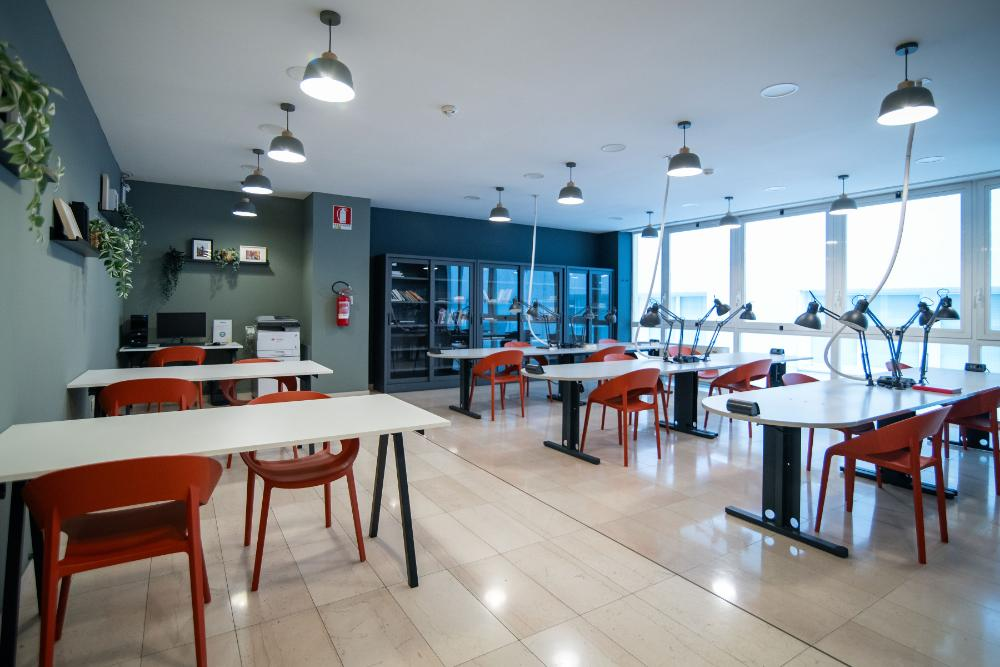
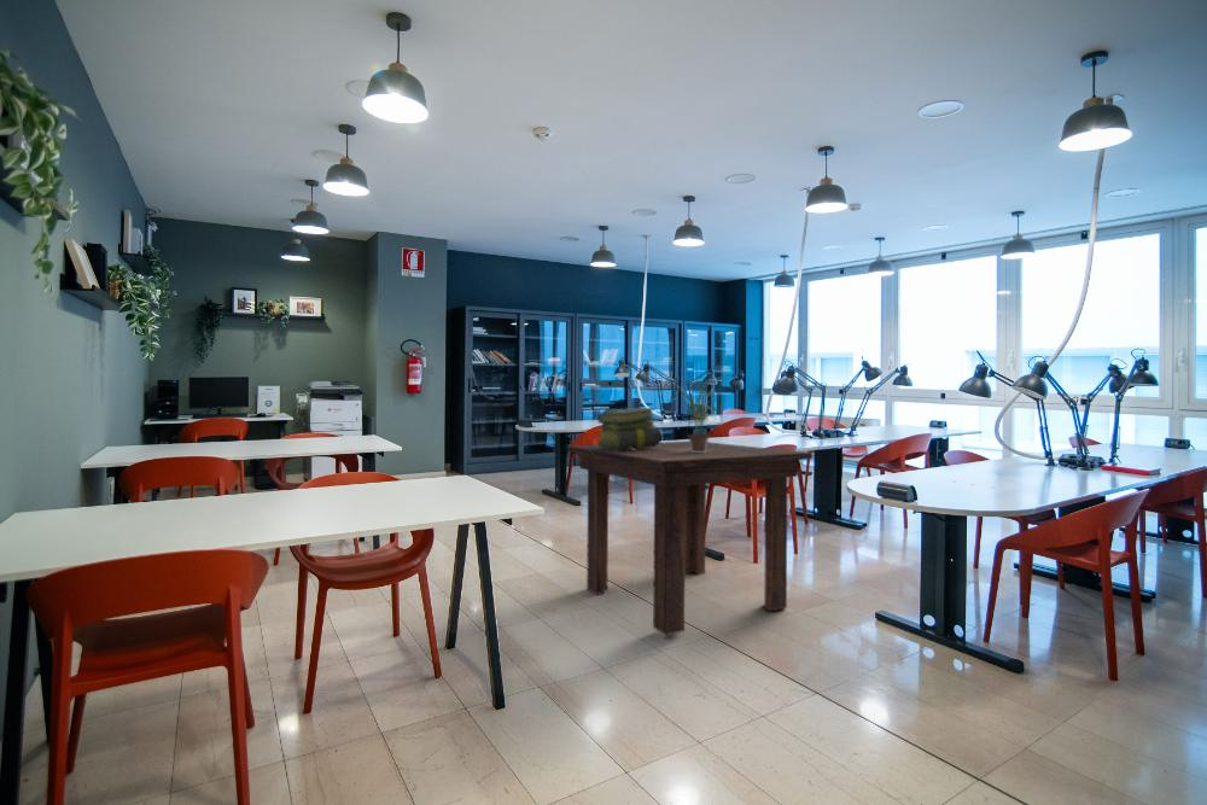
+ potted plant (694, 416)
+ dining table (682, 524)
+ stack of books (628, 427)
